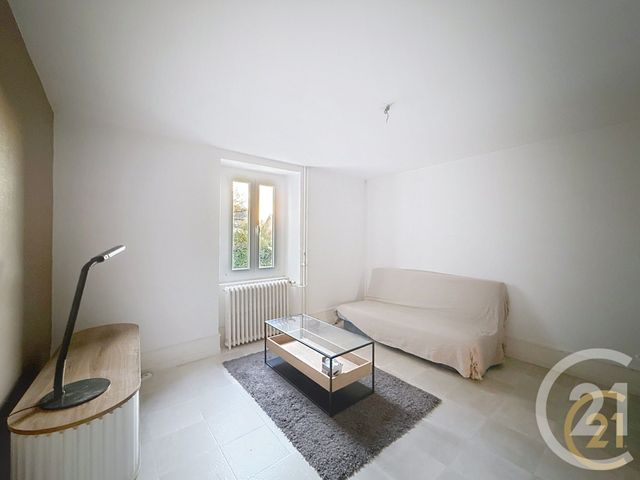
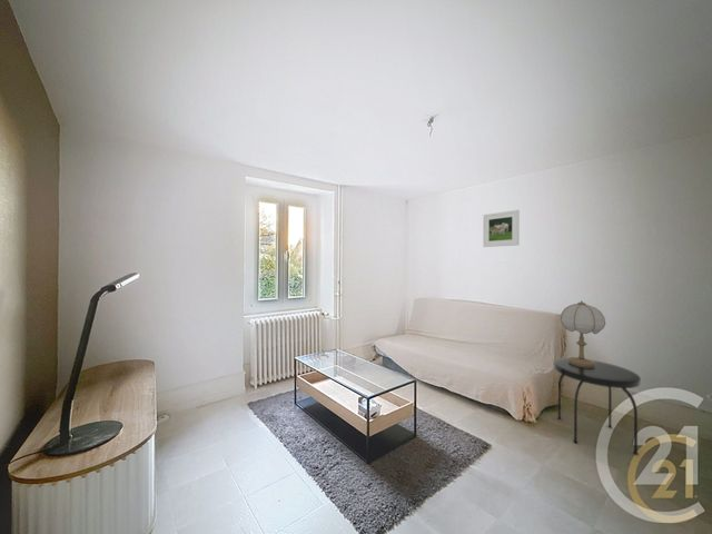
+ table lamp (581, 332)
+ side table (609, 400)
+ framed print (500, 229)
